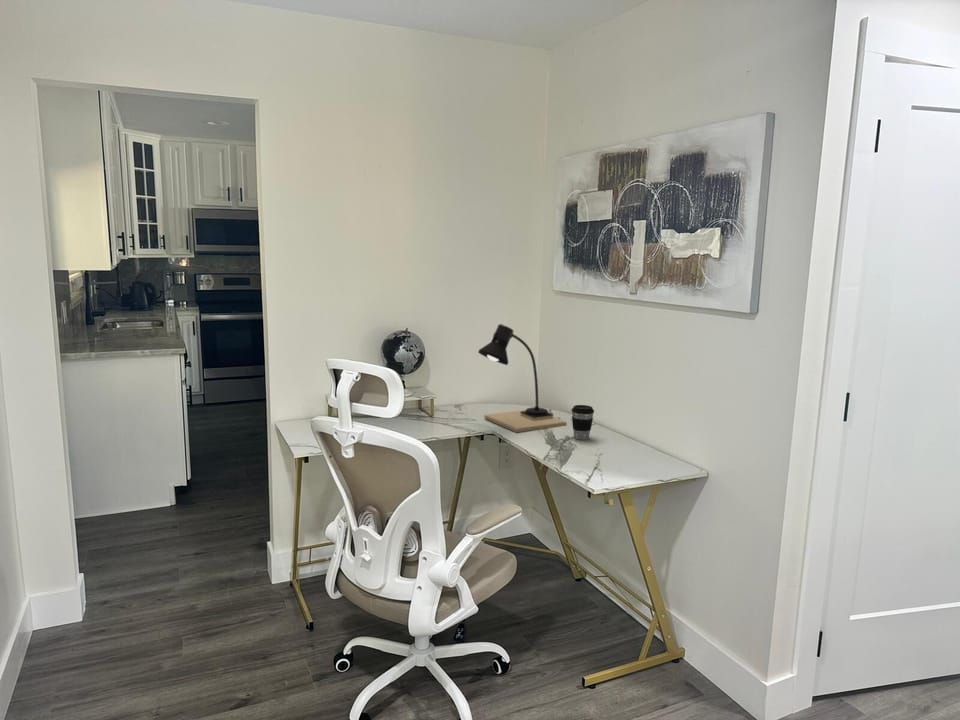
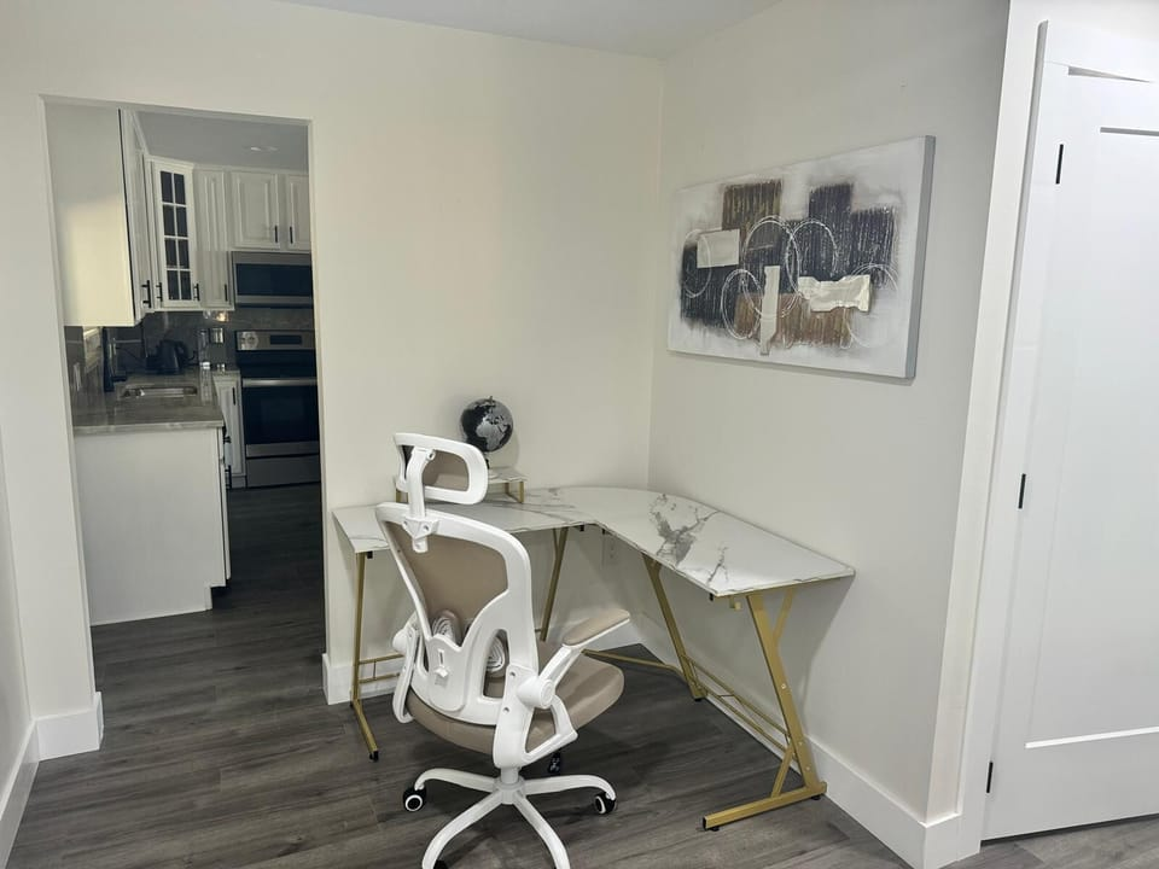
- desk lamp (507, 364)
- coffee cup (582, 422)
